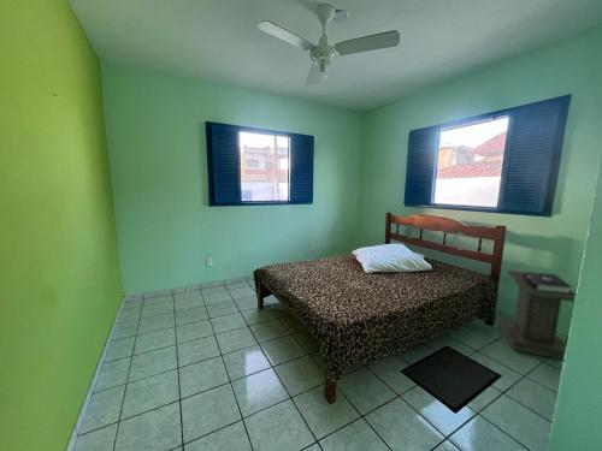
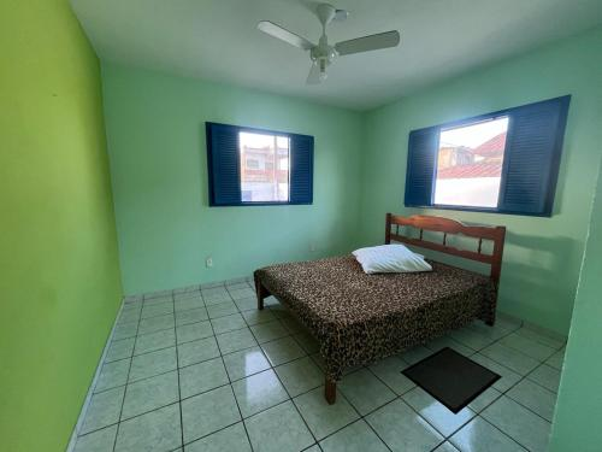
- lectern (536, 309)
